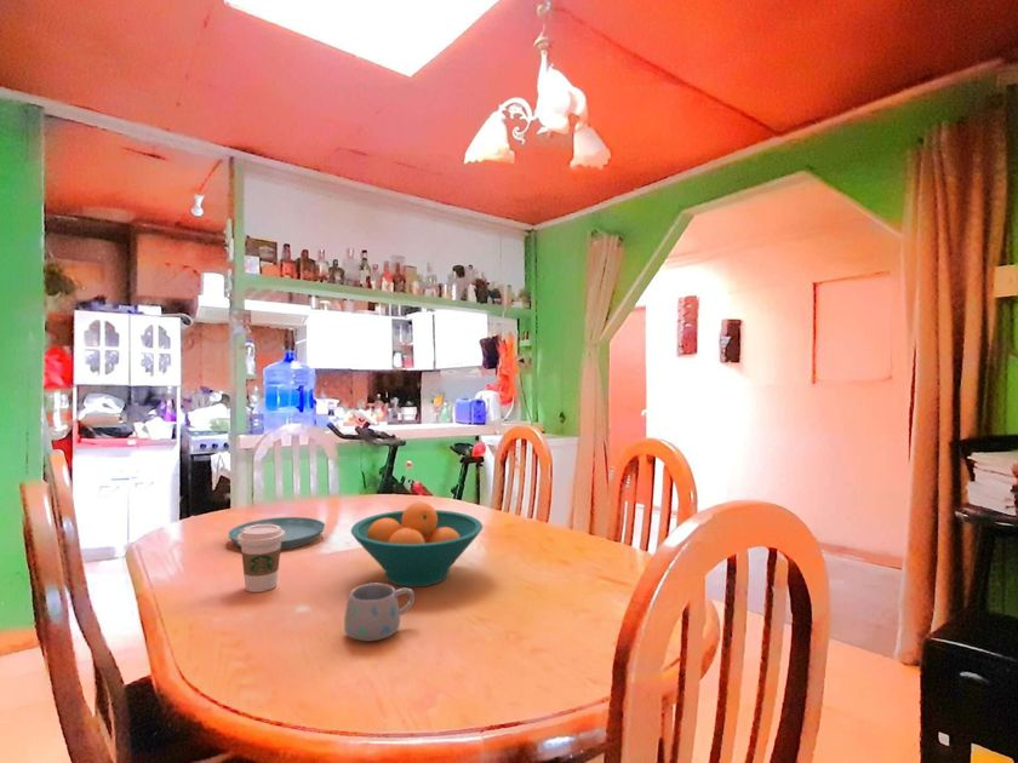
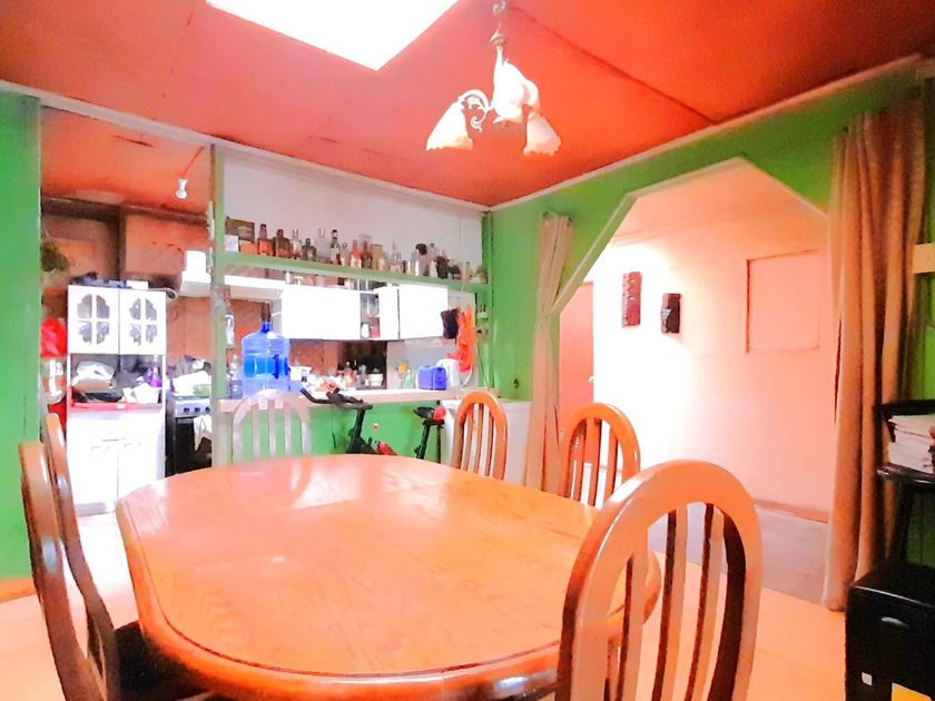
- saucer (282, 529)
- fruit bowl (417, 539)
- mug (381, 609)
- coffee cup (261, 557)
